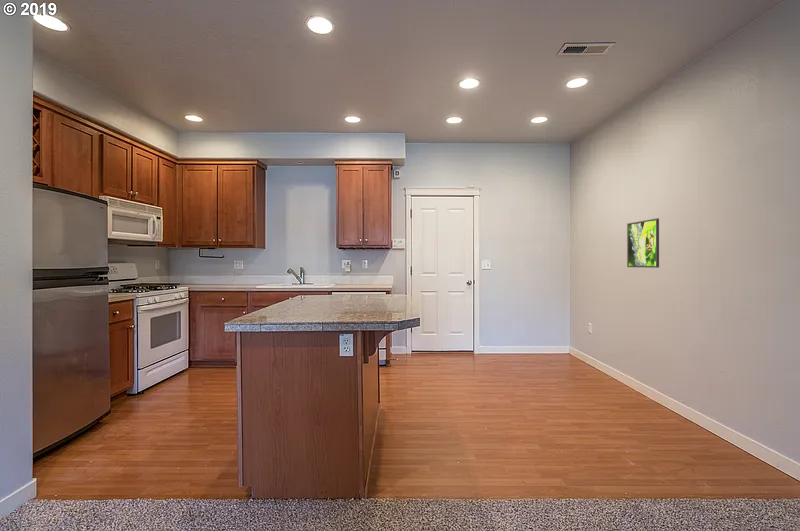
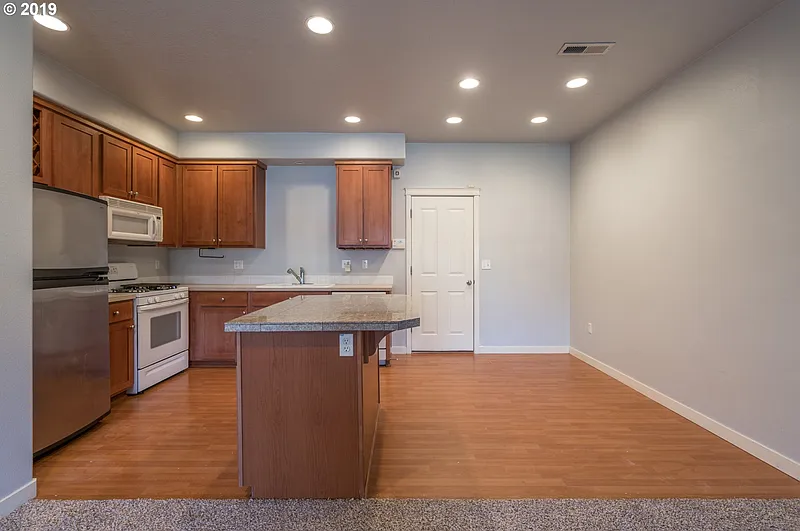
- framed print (642, 244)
